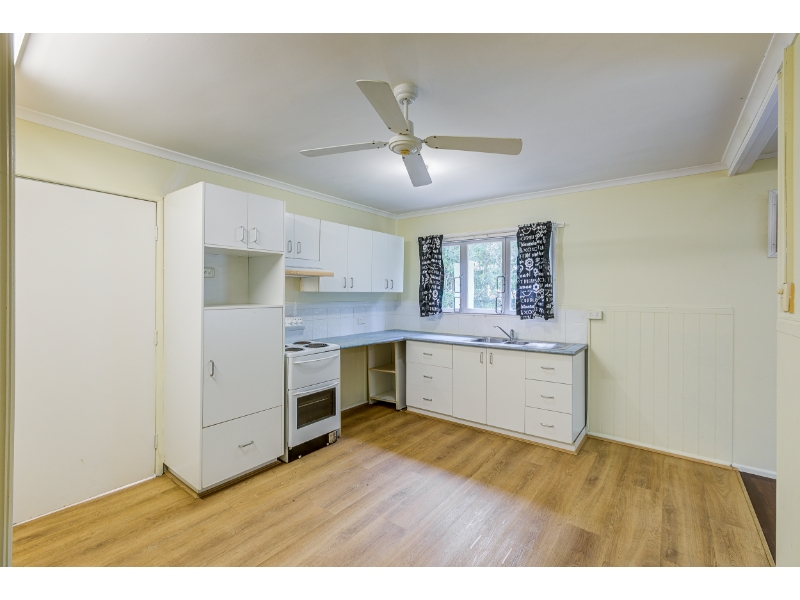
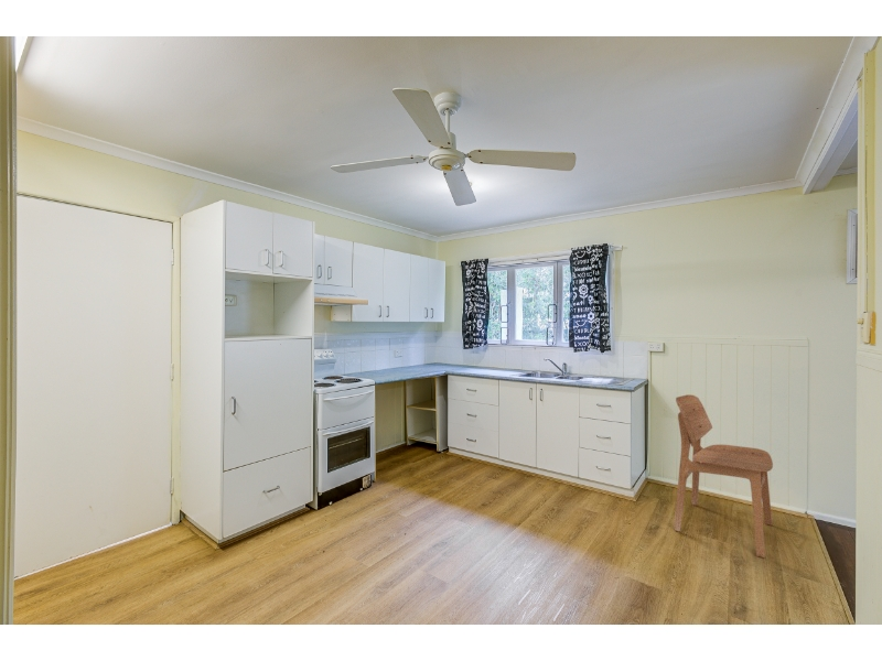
+ dining chair (720, 464)
